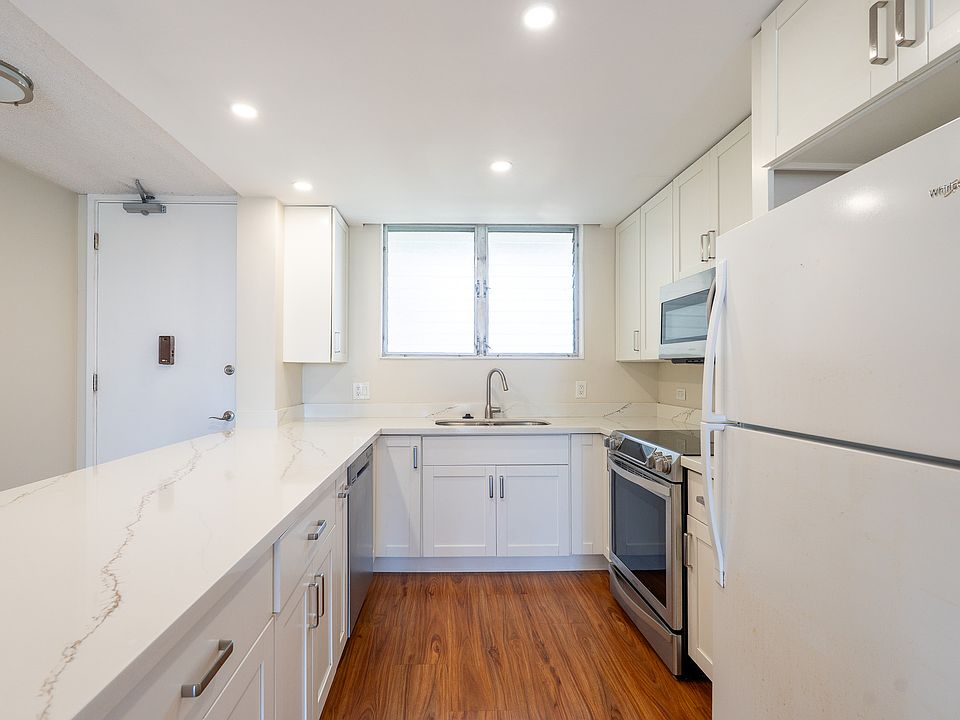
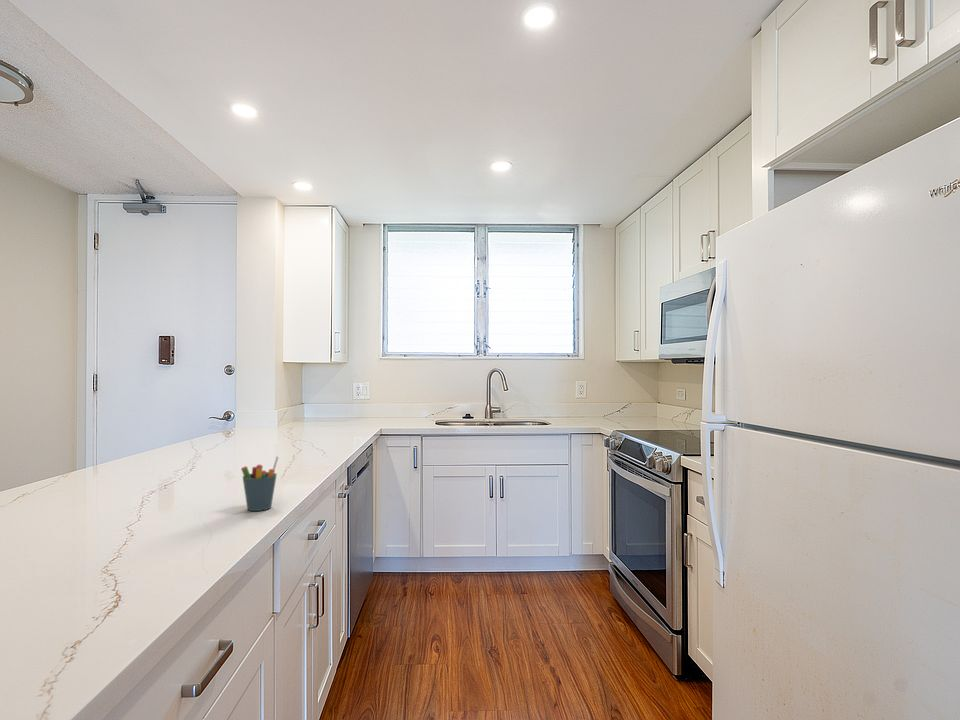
+ pen holder (259, 483)
